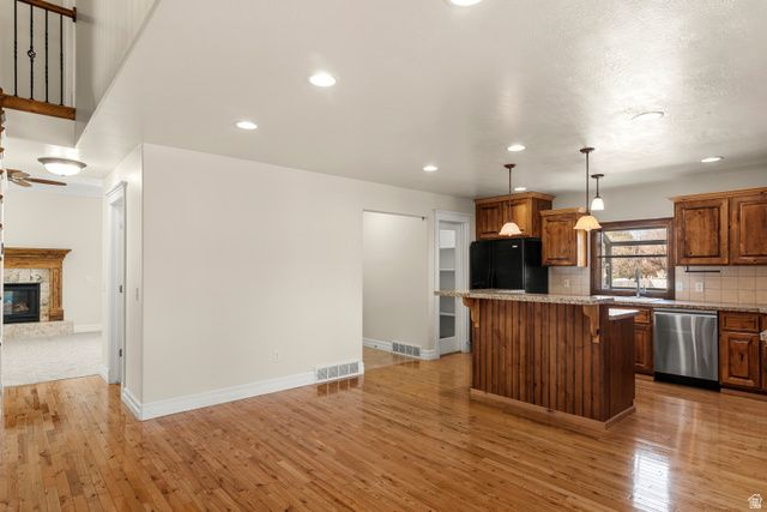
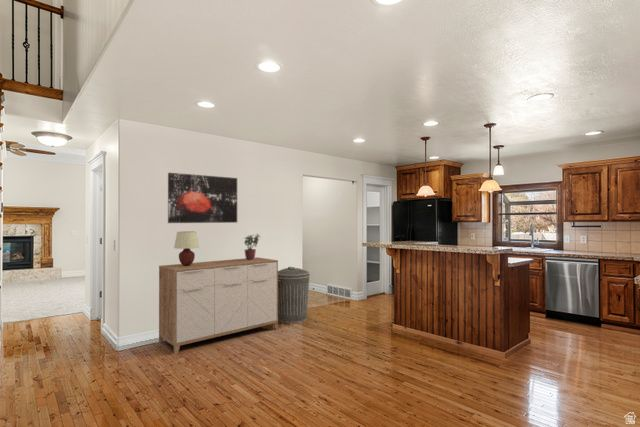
+ table lamp (186, 248)
+ sideboard (222, 299)
+ wall art (204, 199)
+ trash can (291, 292)
+ potted plant (250, 246)
